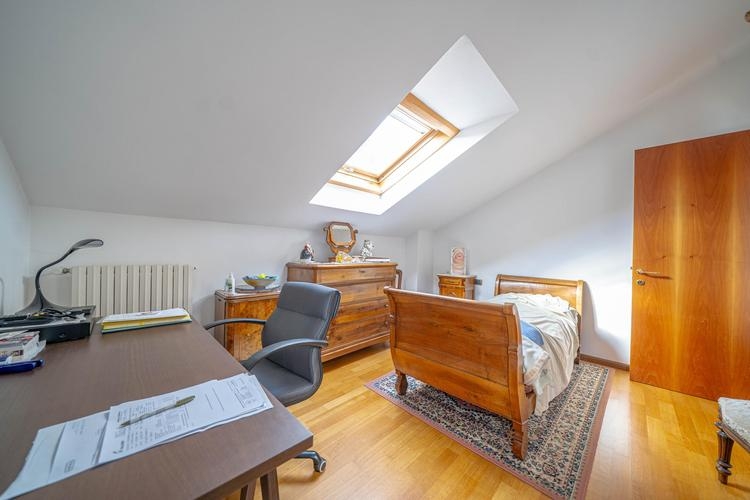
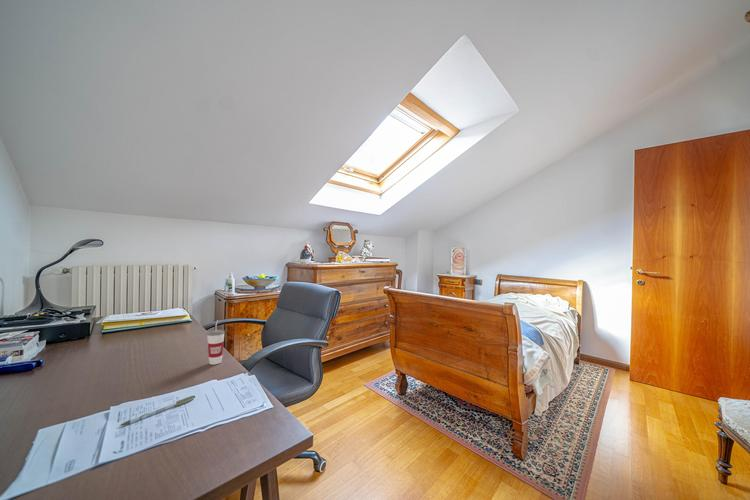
+ cup (215, 341)
